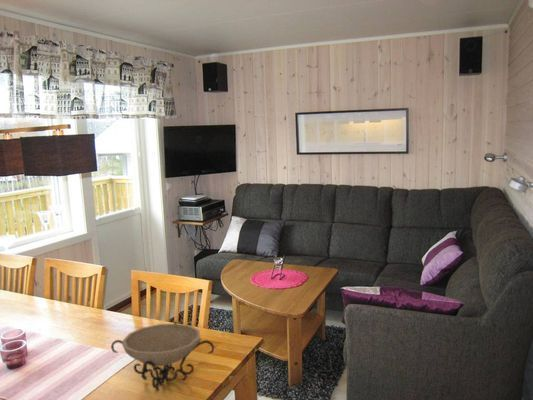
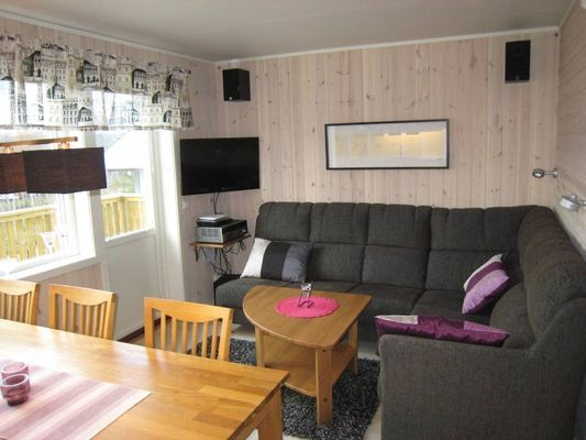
- decorative bowl (162, 359)
